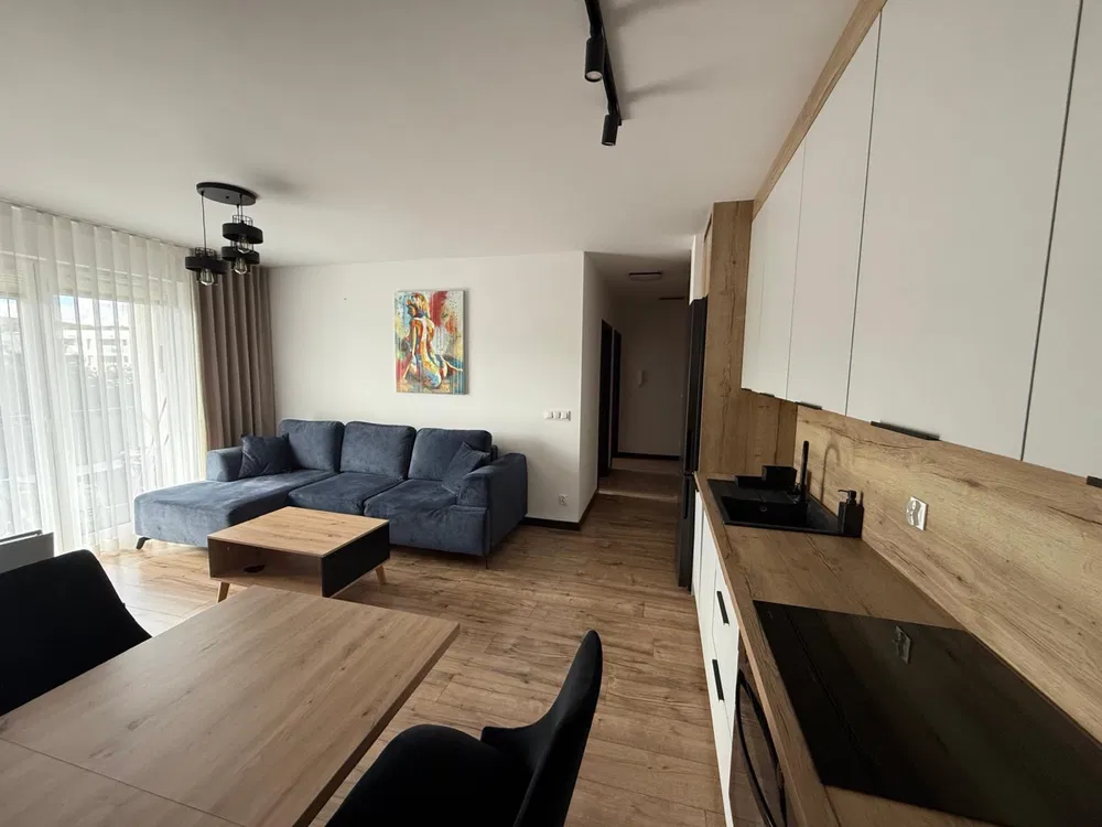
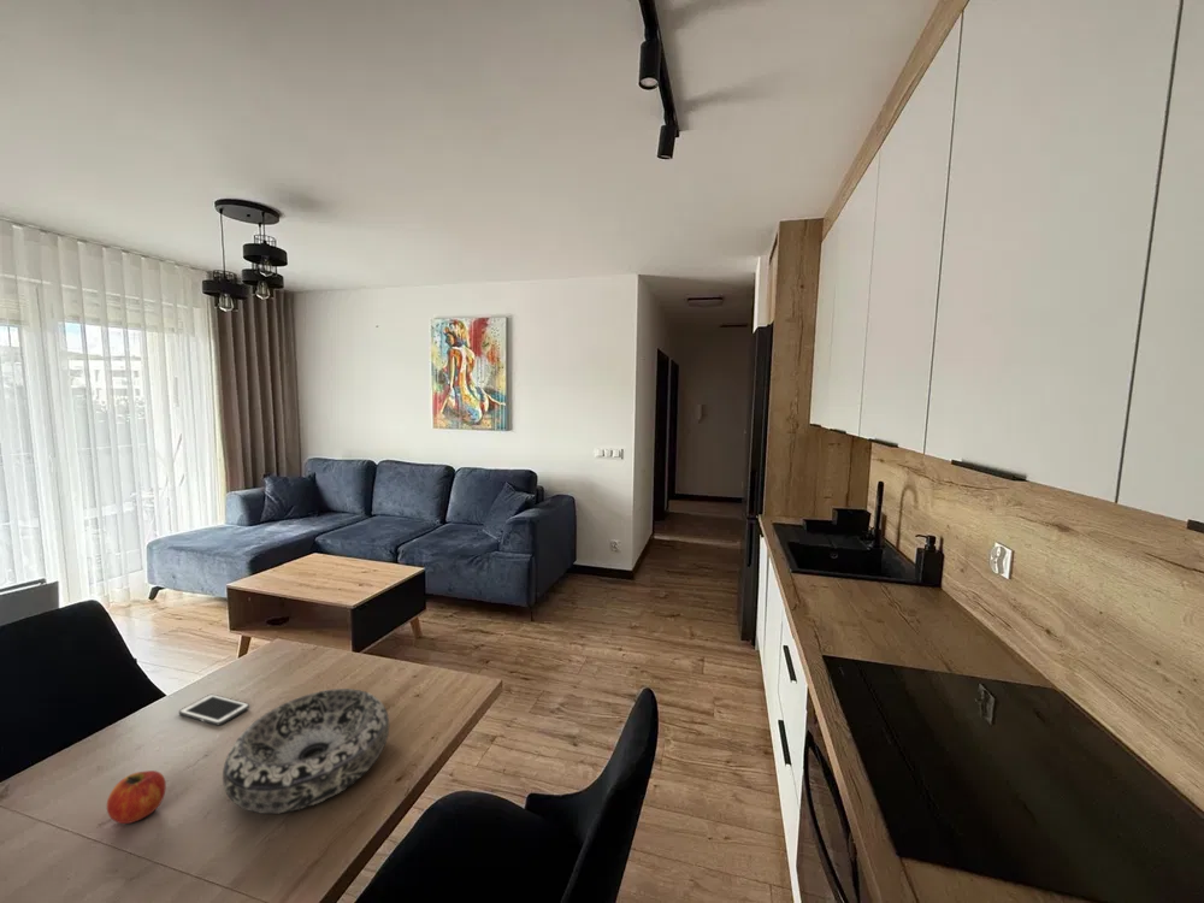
+ cell phone (214, 709)
+ fruit (137, 793)
+ decorative bowl (312, 744)
